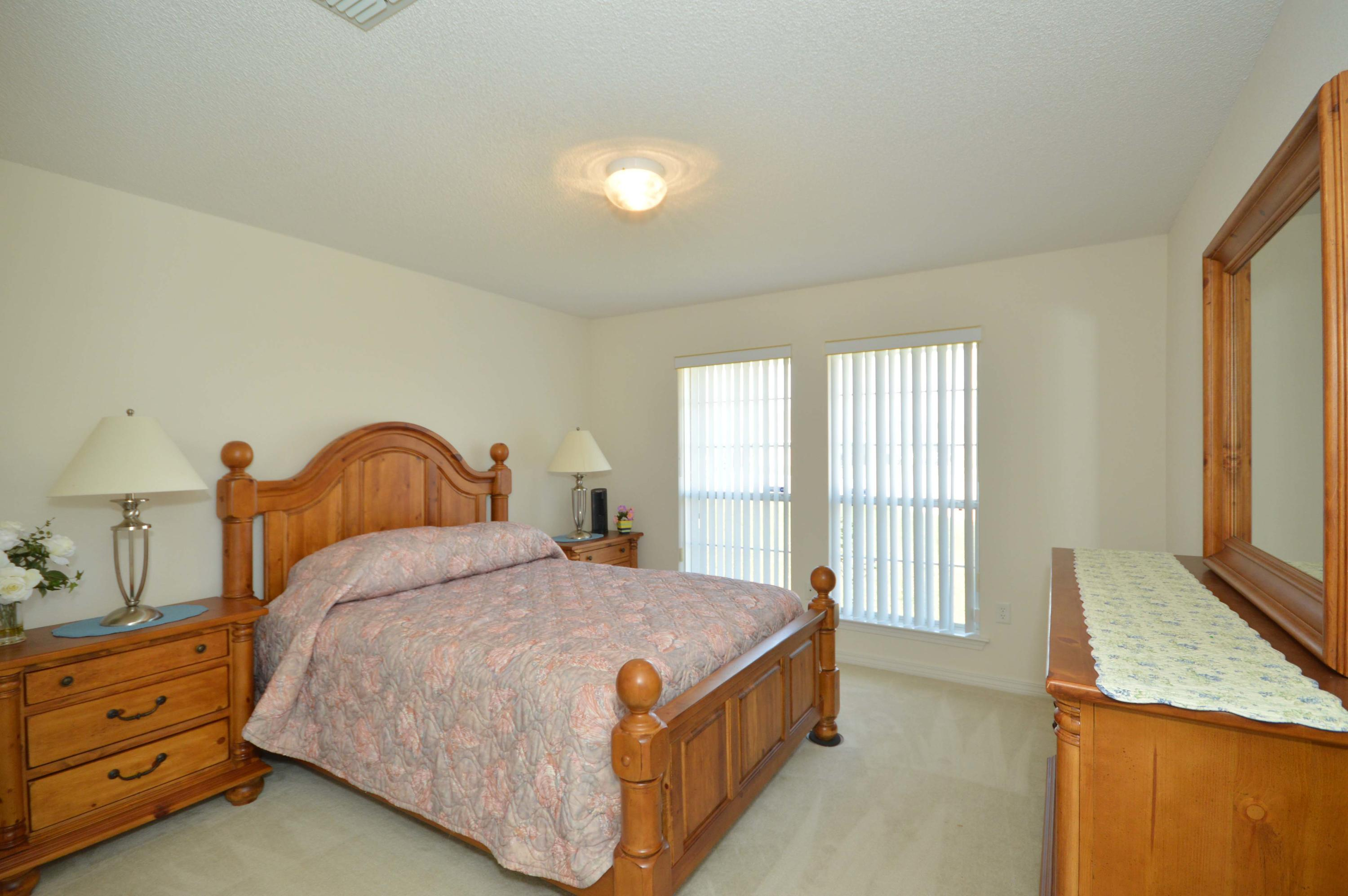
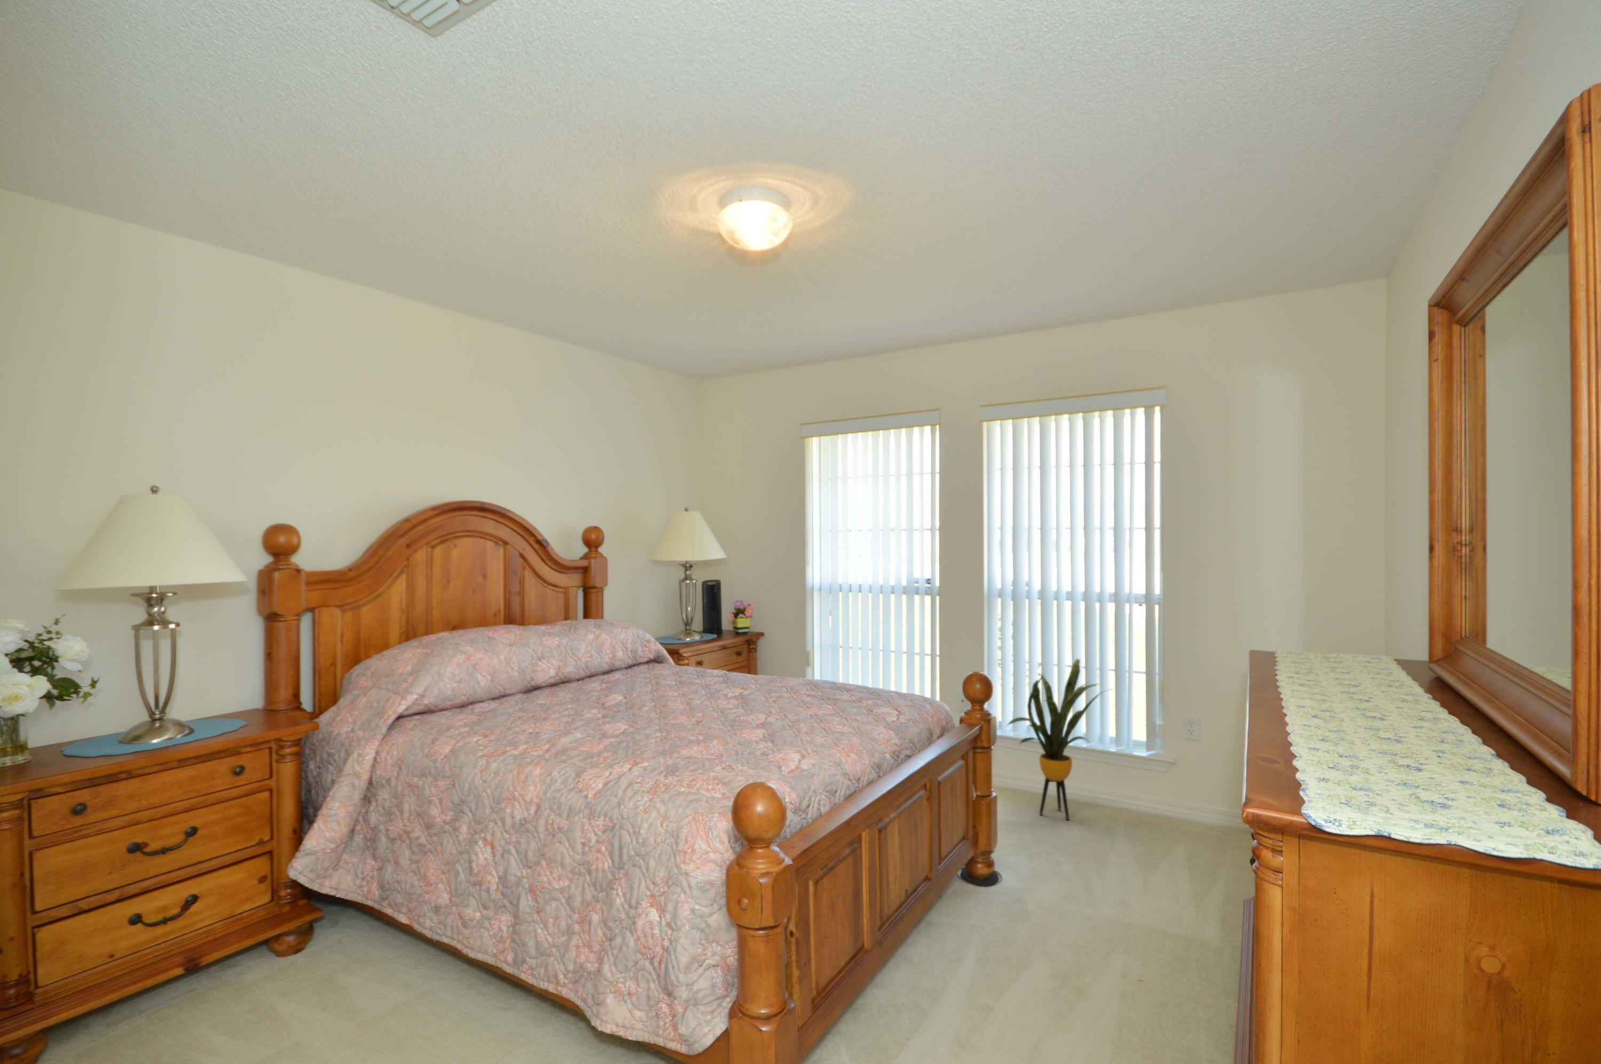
+ house plant (1064, 740)
